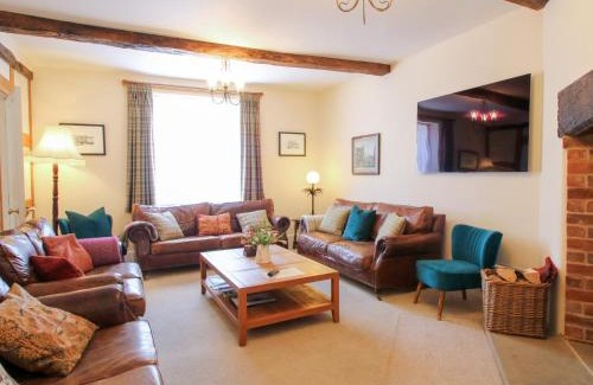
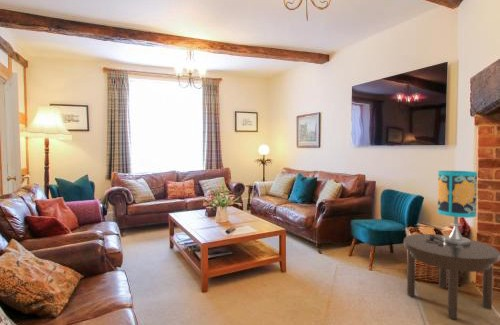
+ table lamp (449, 206)
+ side table (446, 273)
